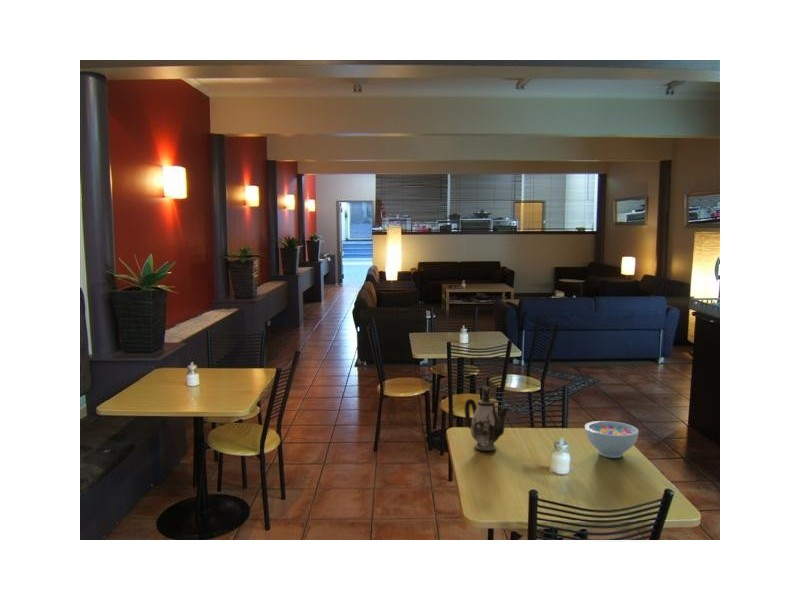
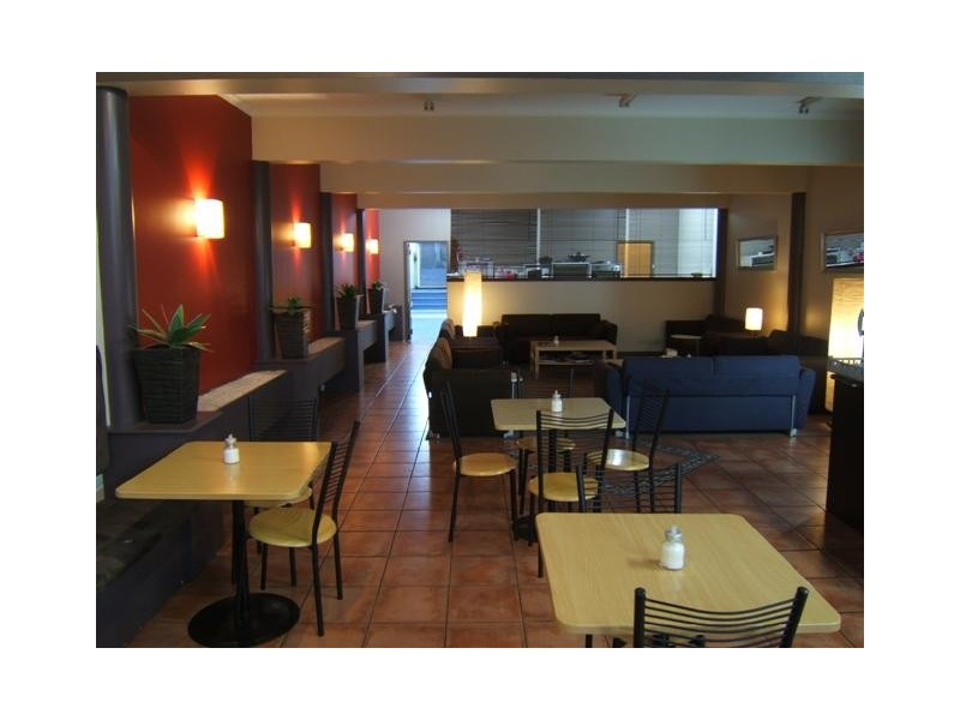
- bowl (610, 441)
- teapot (486, 417)
